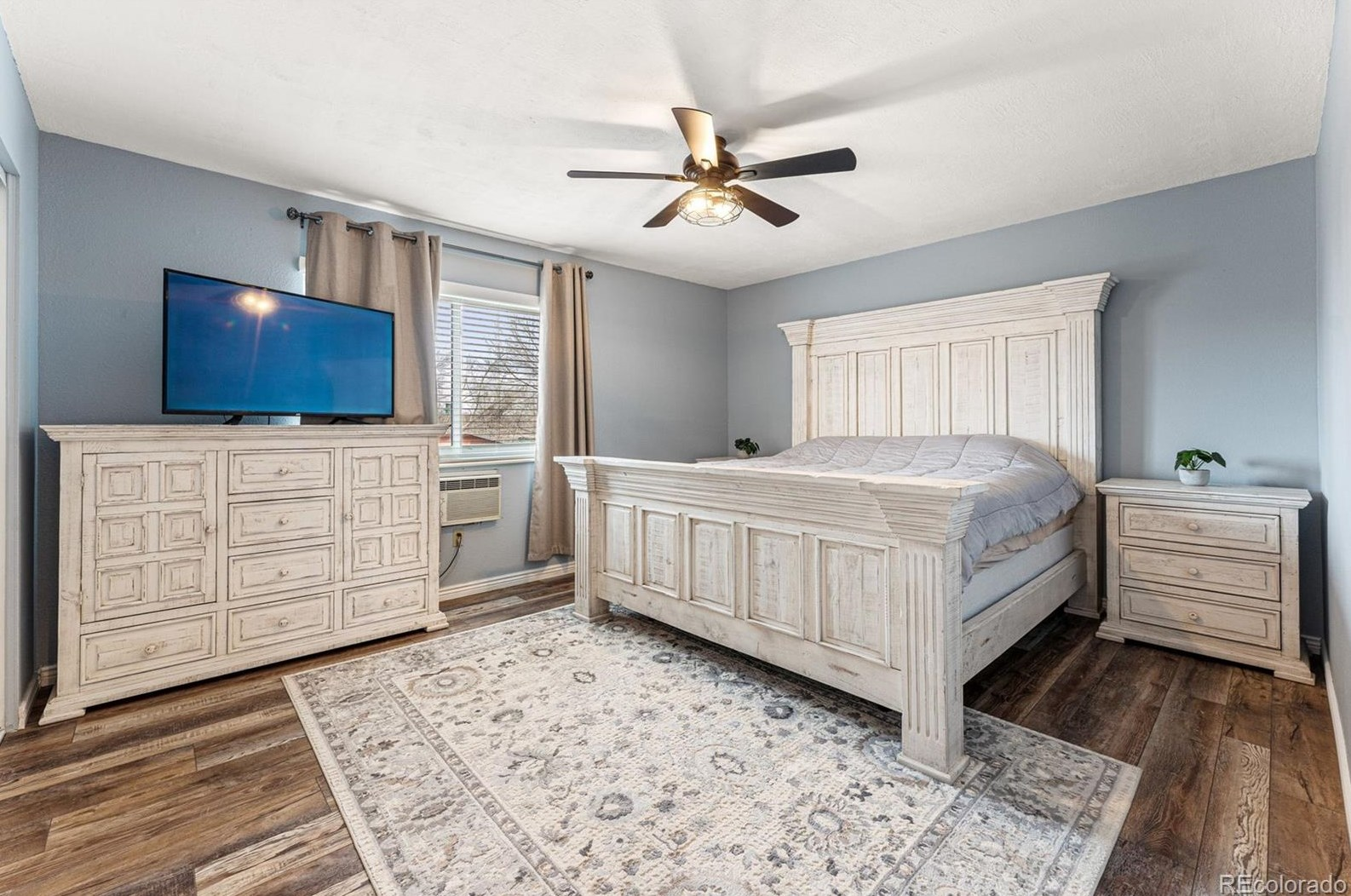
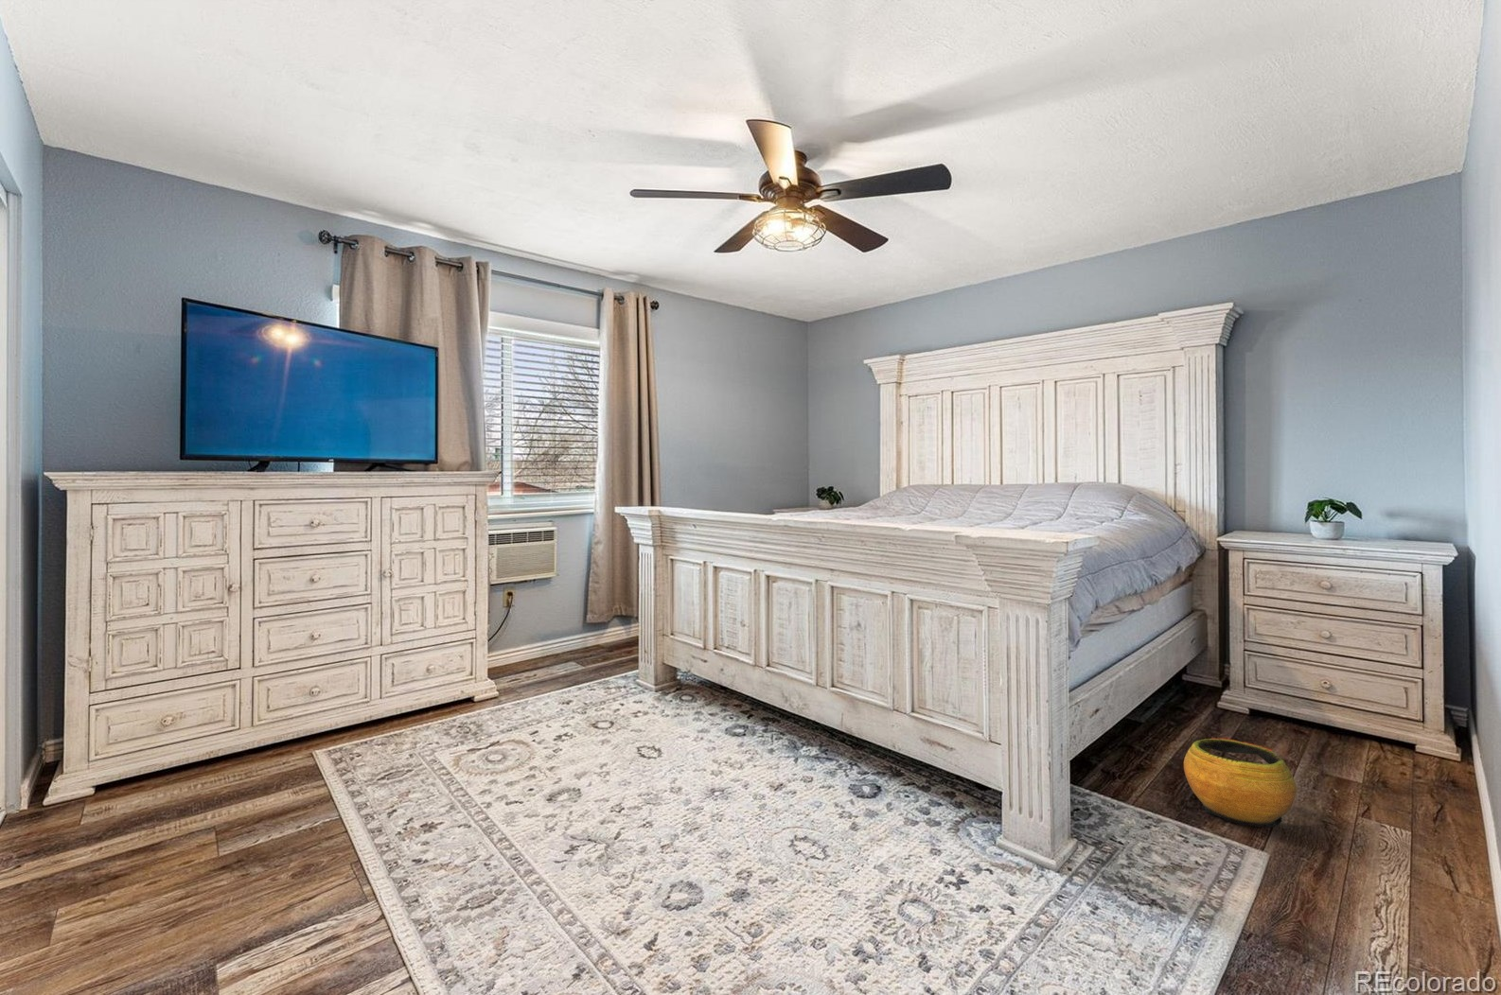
+ clay pot (1224, 775)
